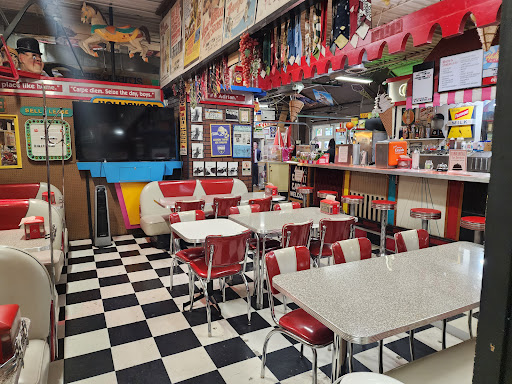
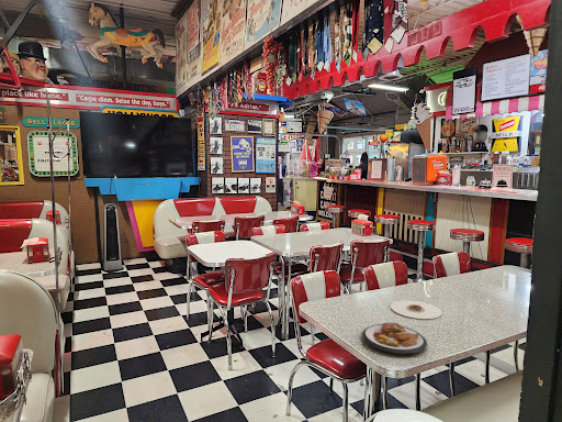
+ plate (415, 307)
+ plate (393, 335)
